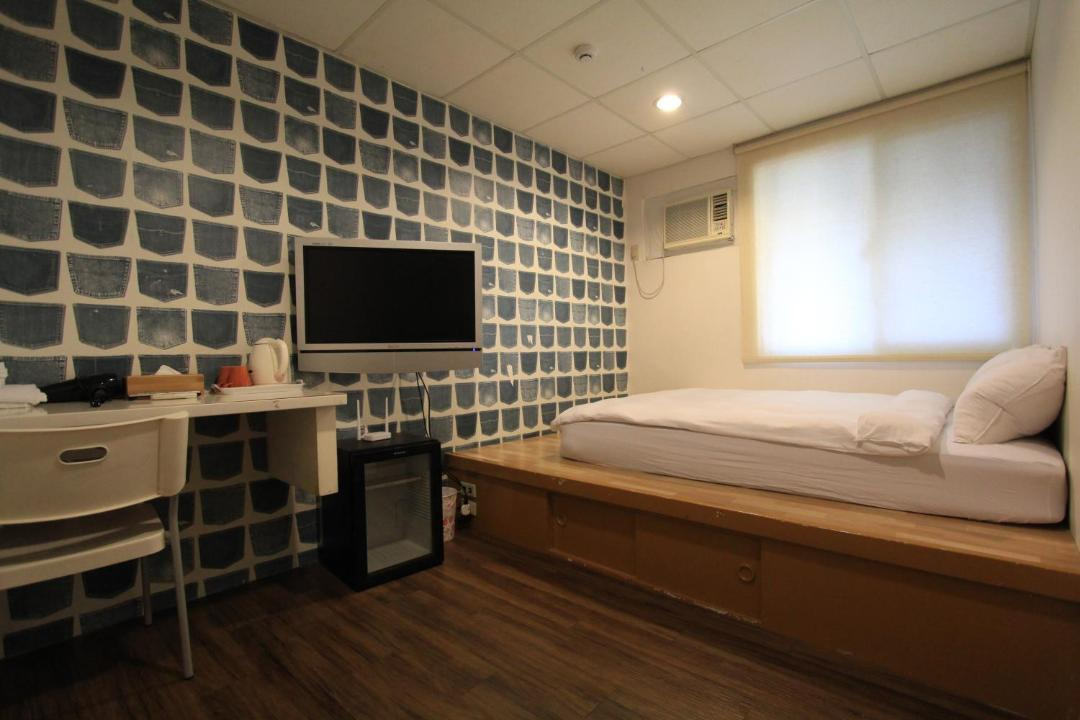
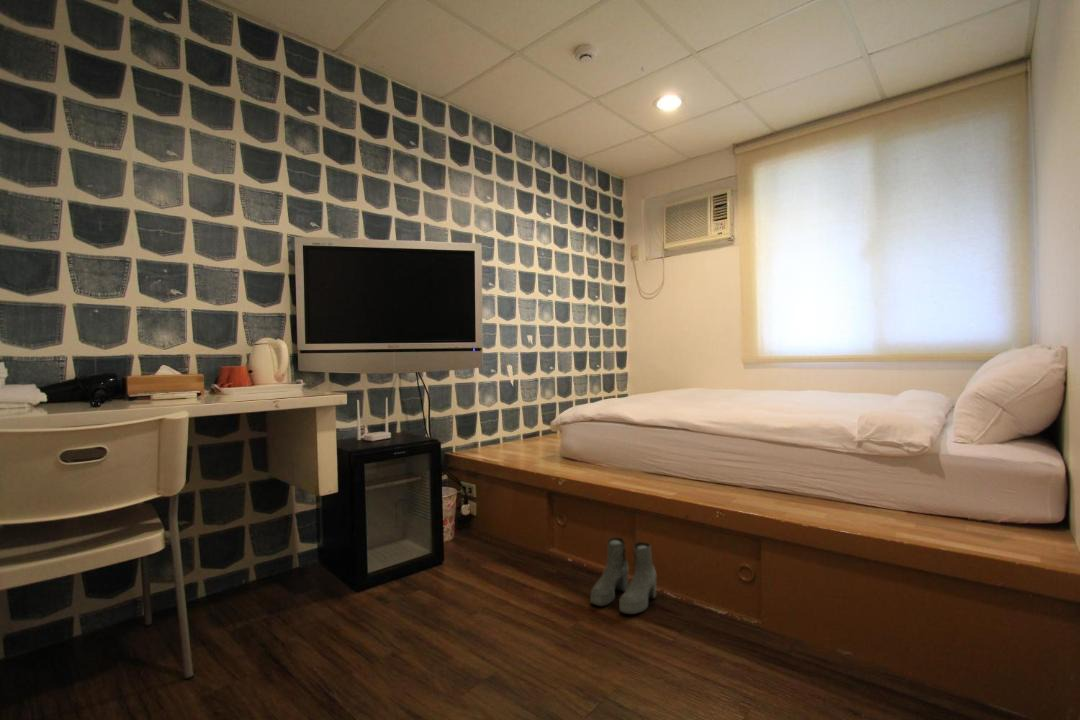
+ boots (624, 572)
